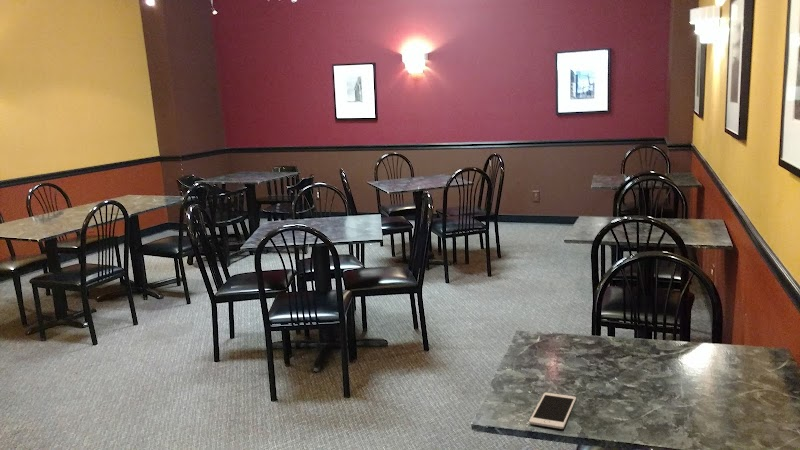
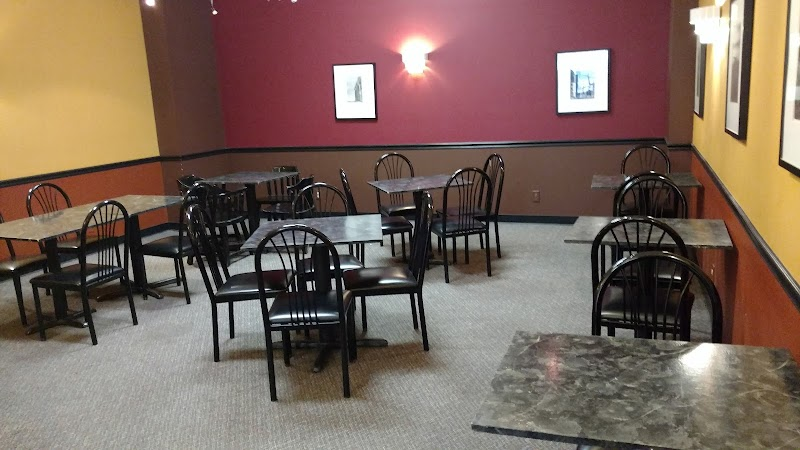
- cell phone (553, 409)
